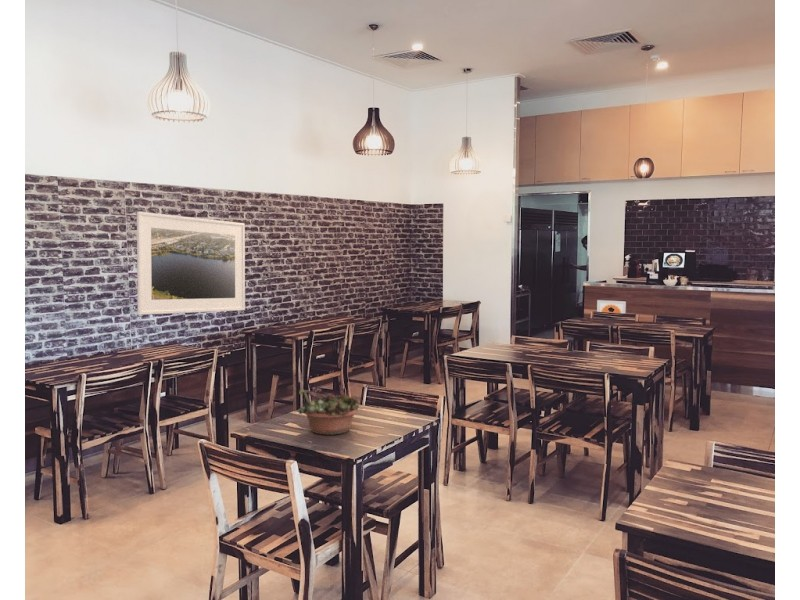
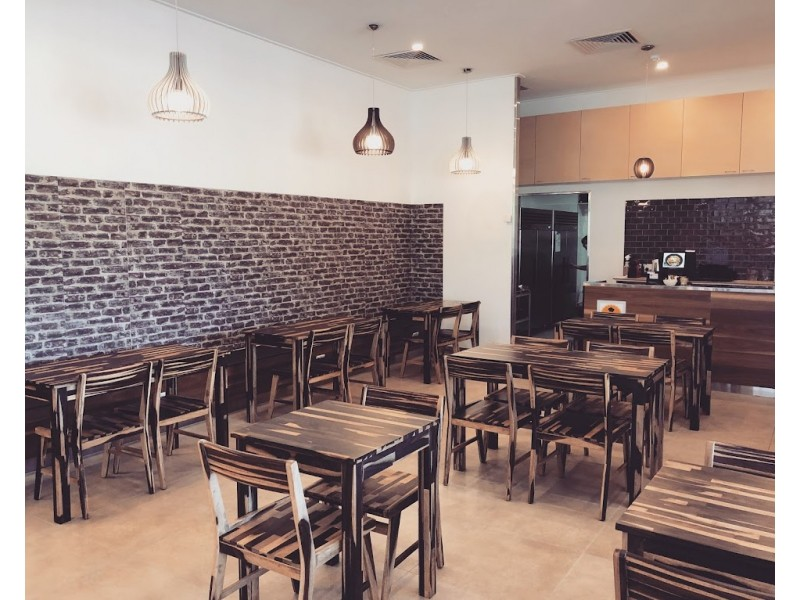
- succulent planter (329, 408)
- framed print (195, 265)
